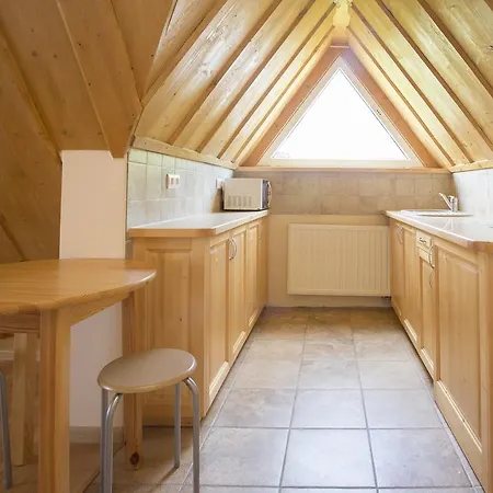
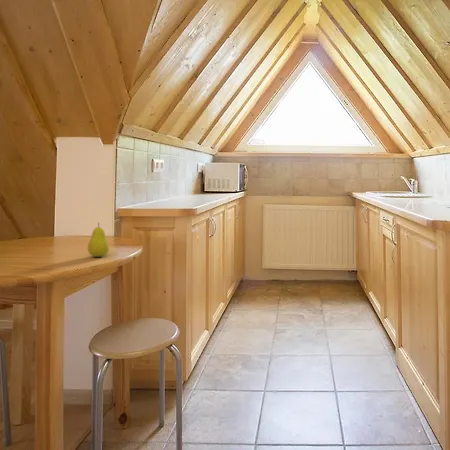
+ fruit (98, 239)
